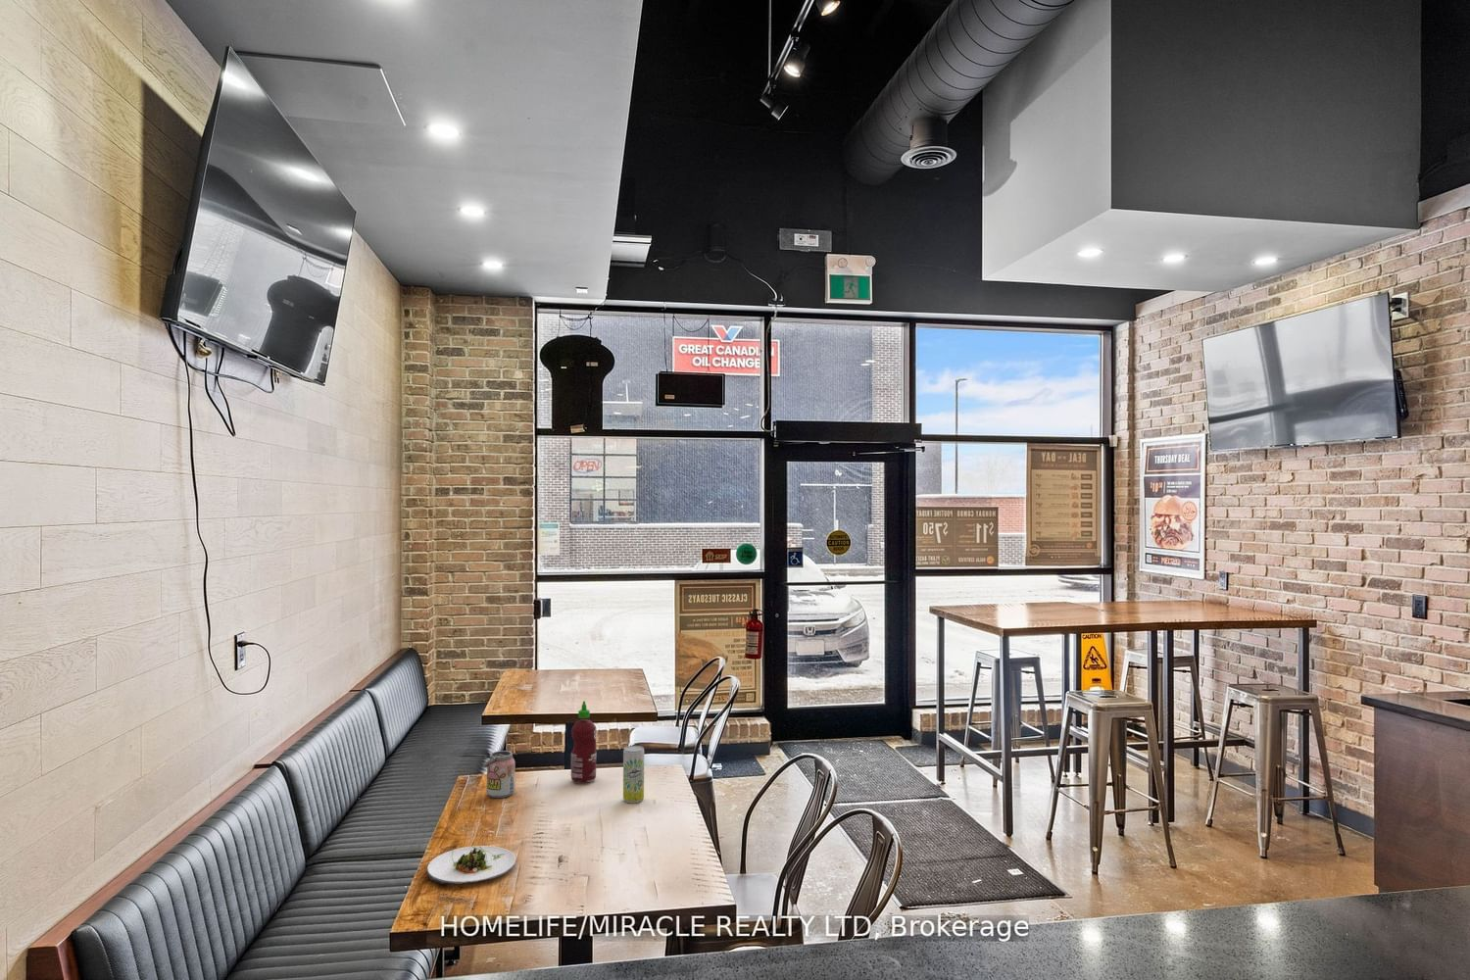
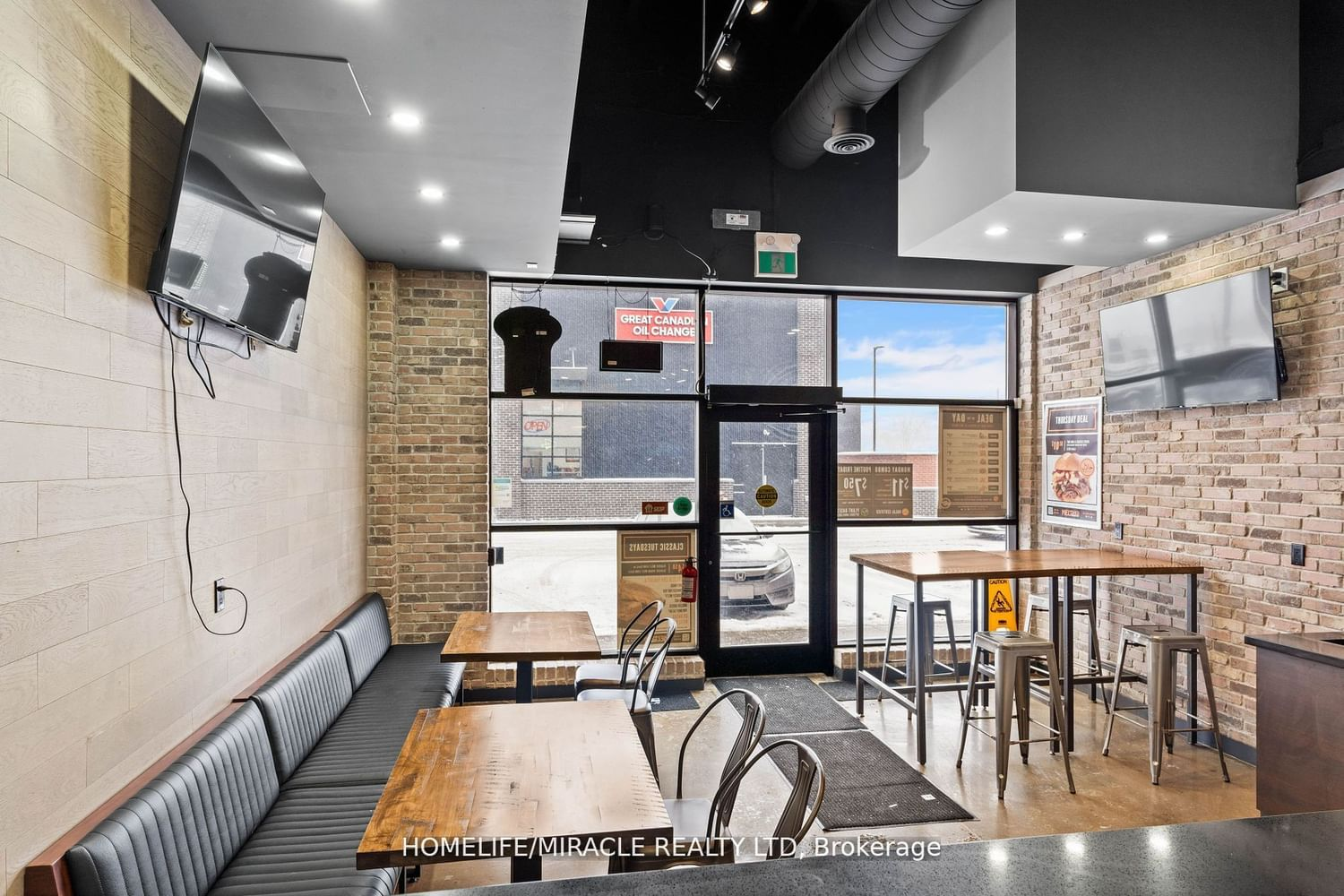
- beverage can (633, 773)
- hot sauce (583, 739)
- salad plate (471, 859)
- beverage can (499, 773)
